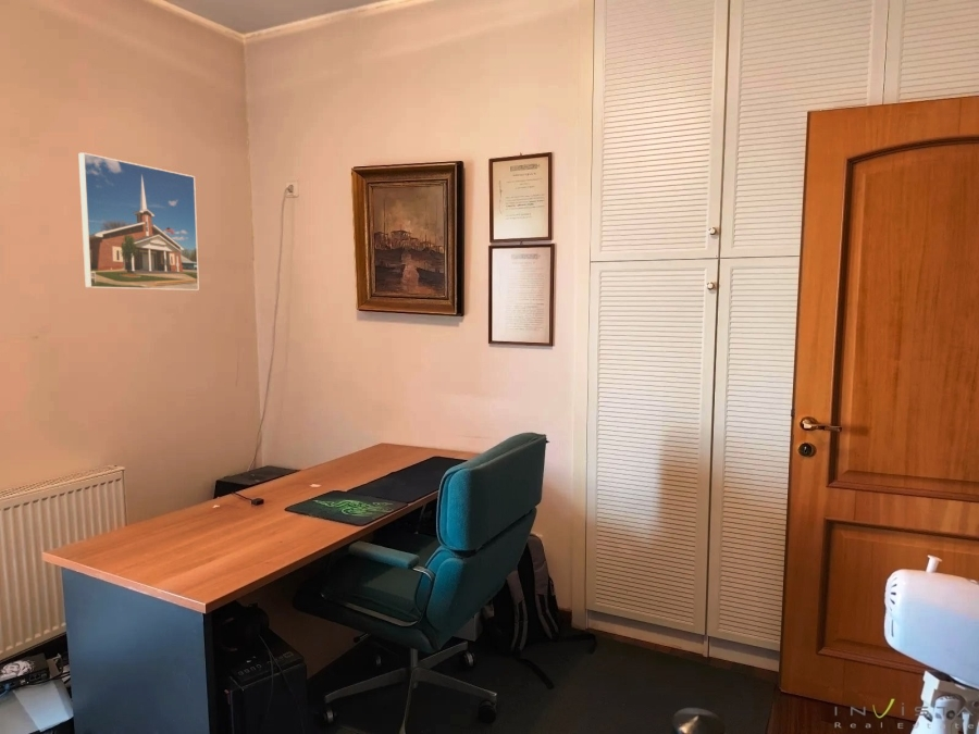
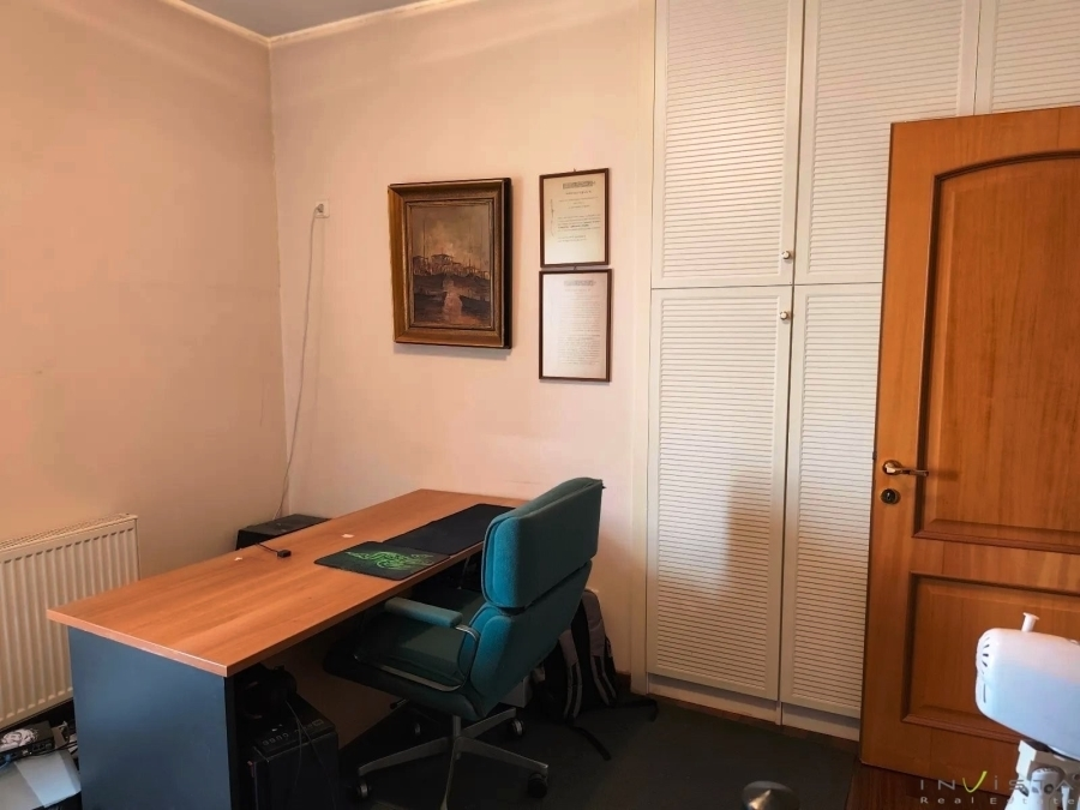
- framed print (144, 227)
